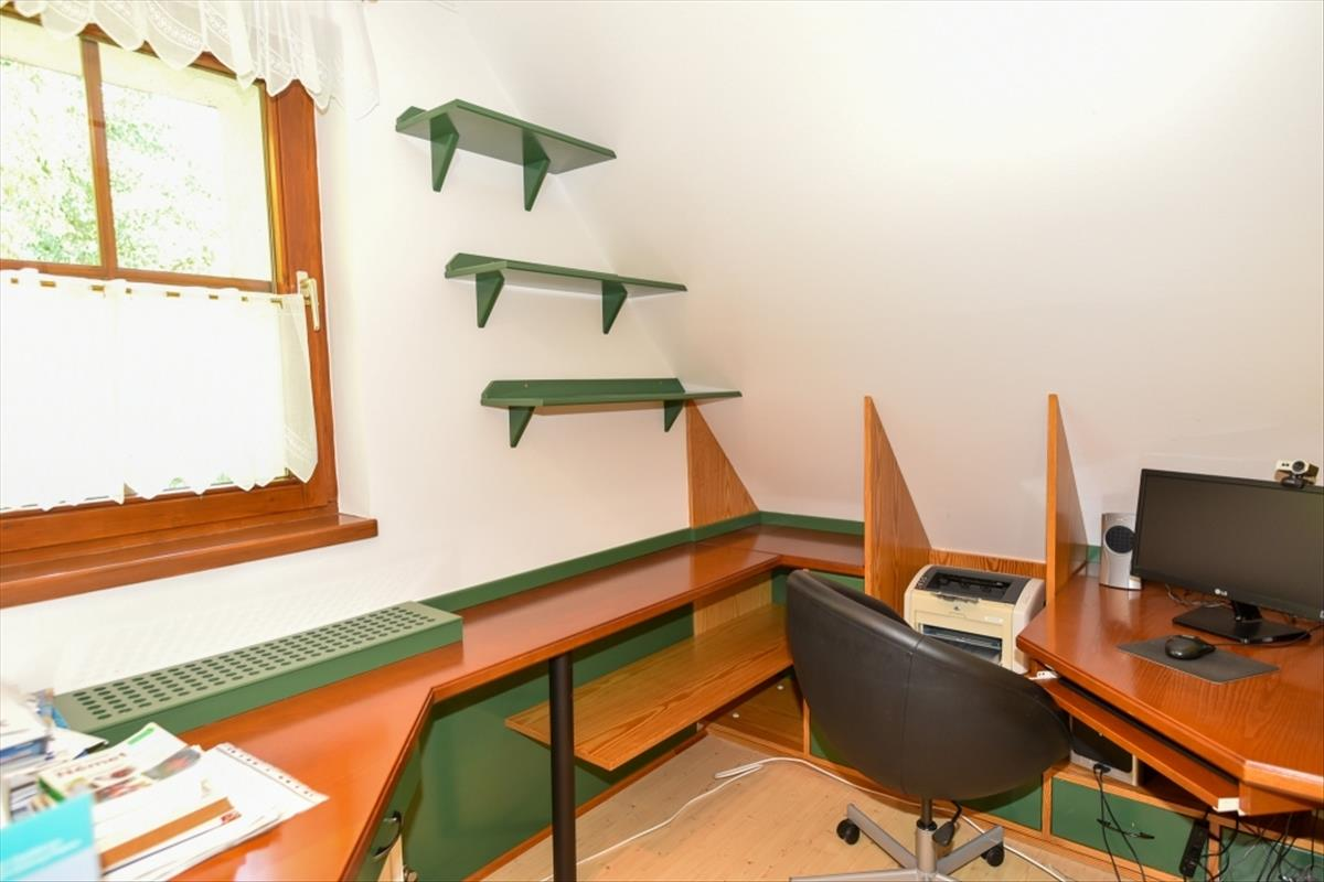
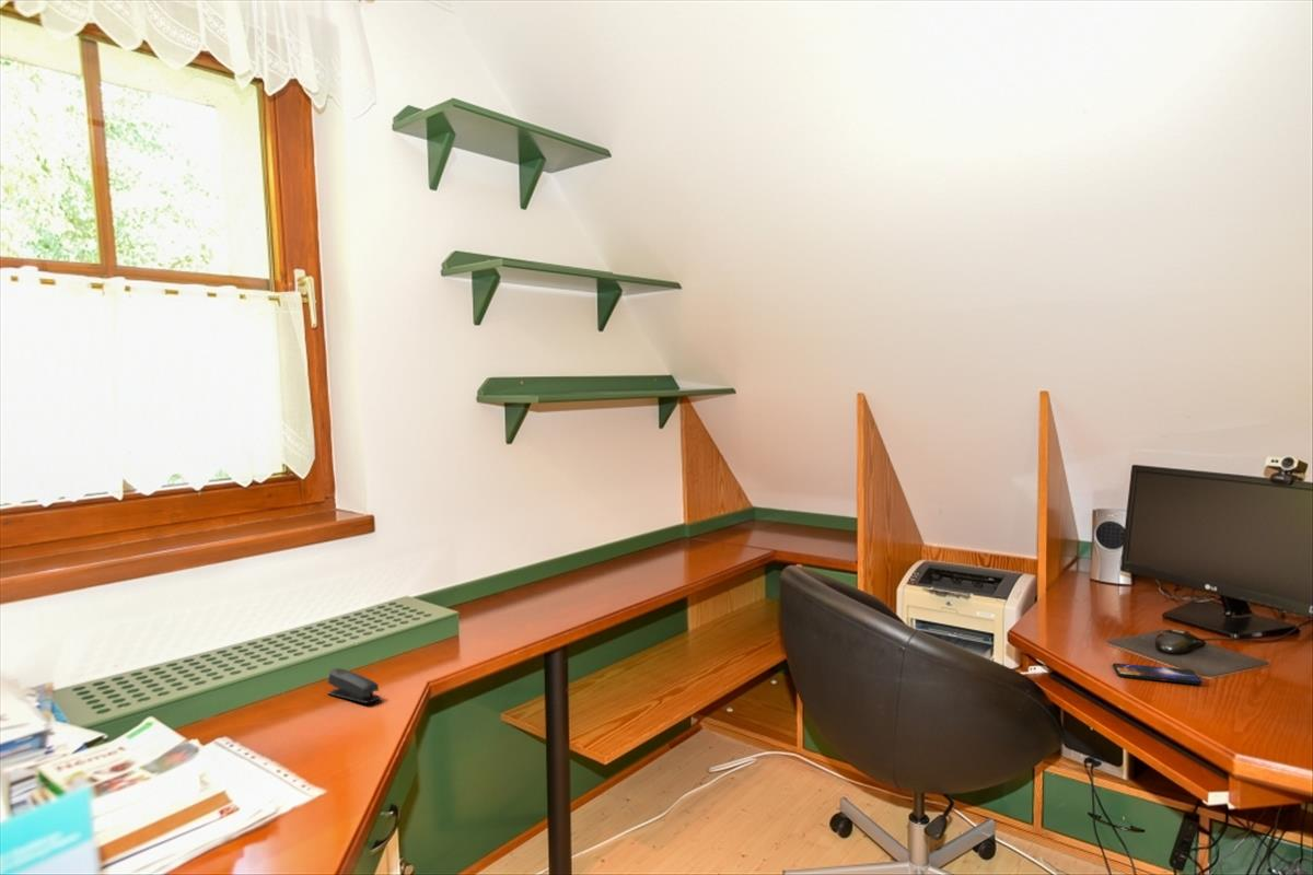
+ stapler (352, 684)
+ smartphone (1155, 673)
